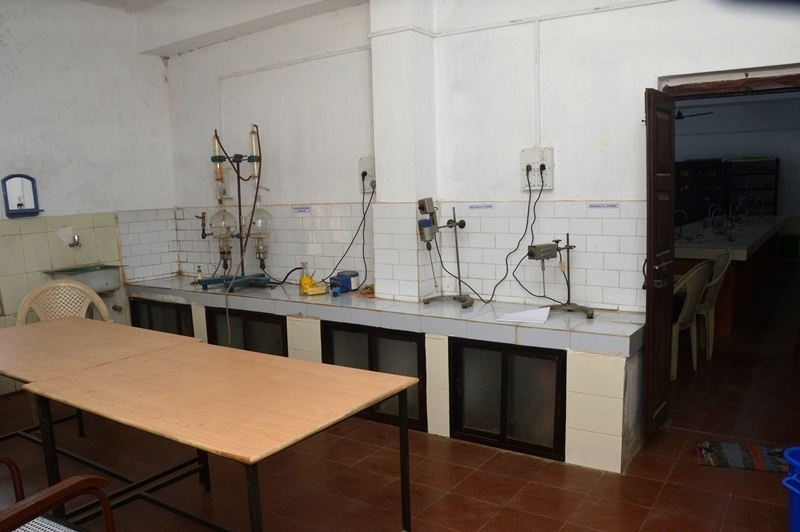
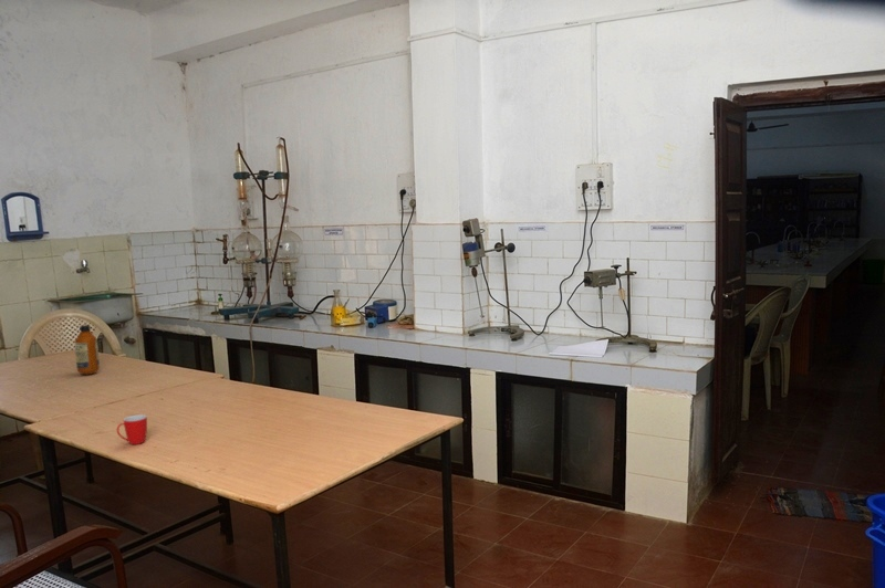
+ bottle (86, 349)
+ mug (132, 431)
